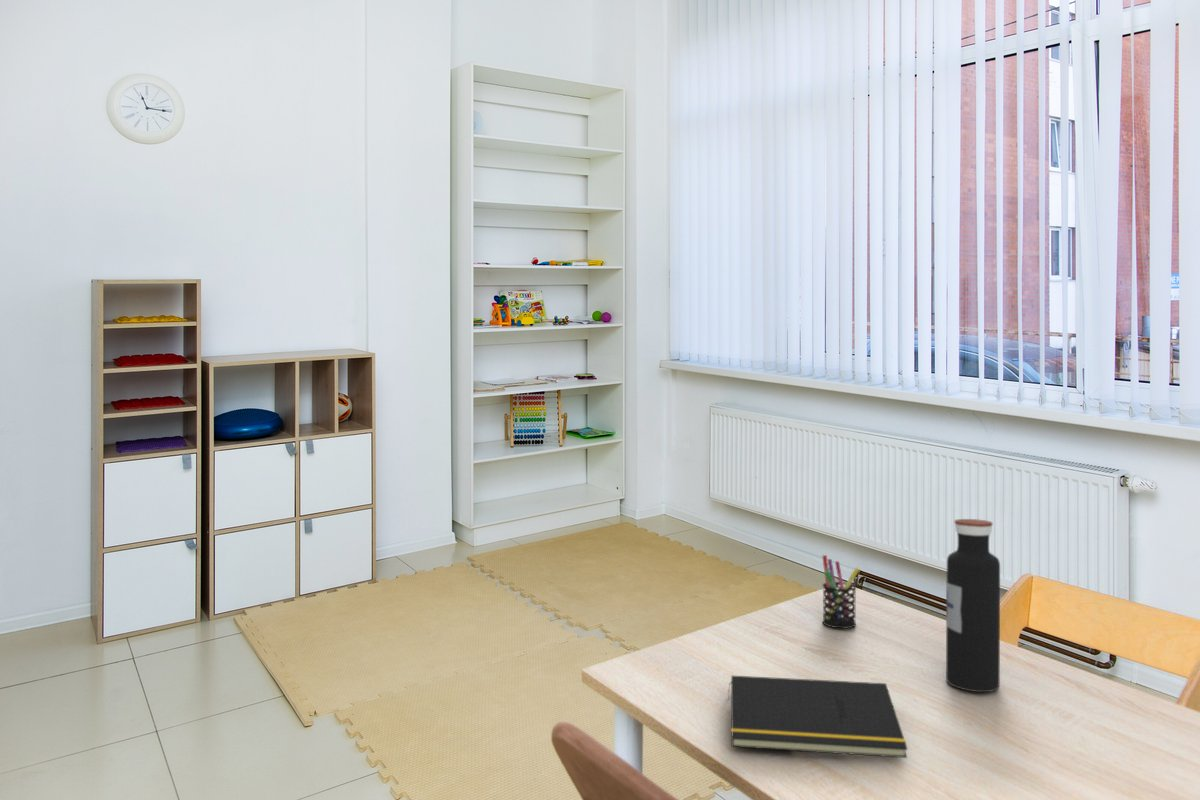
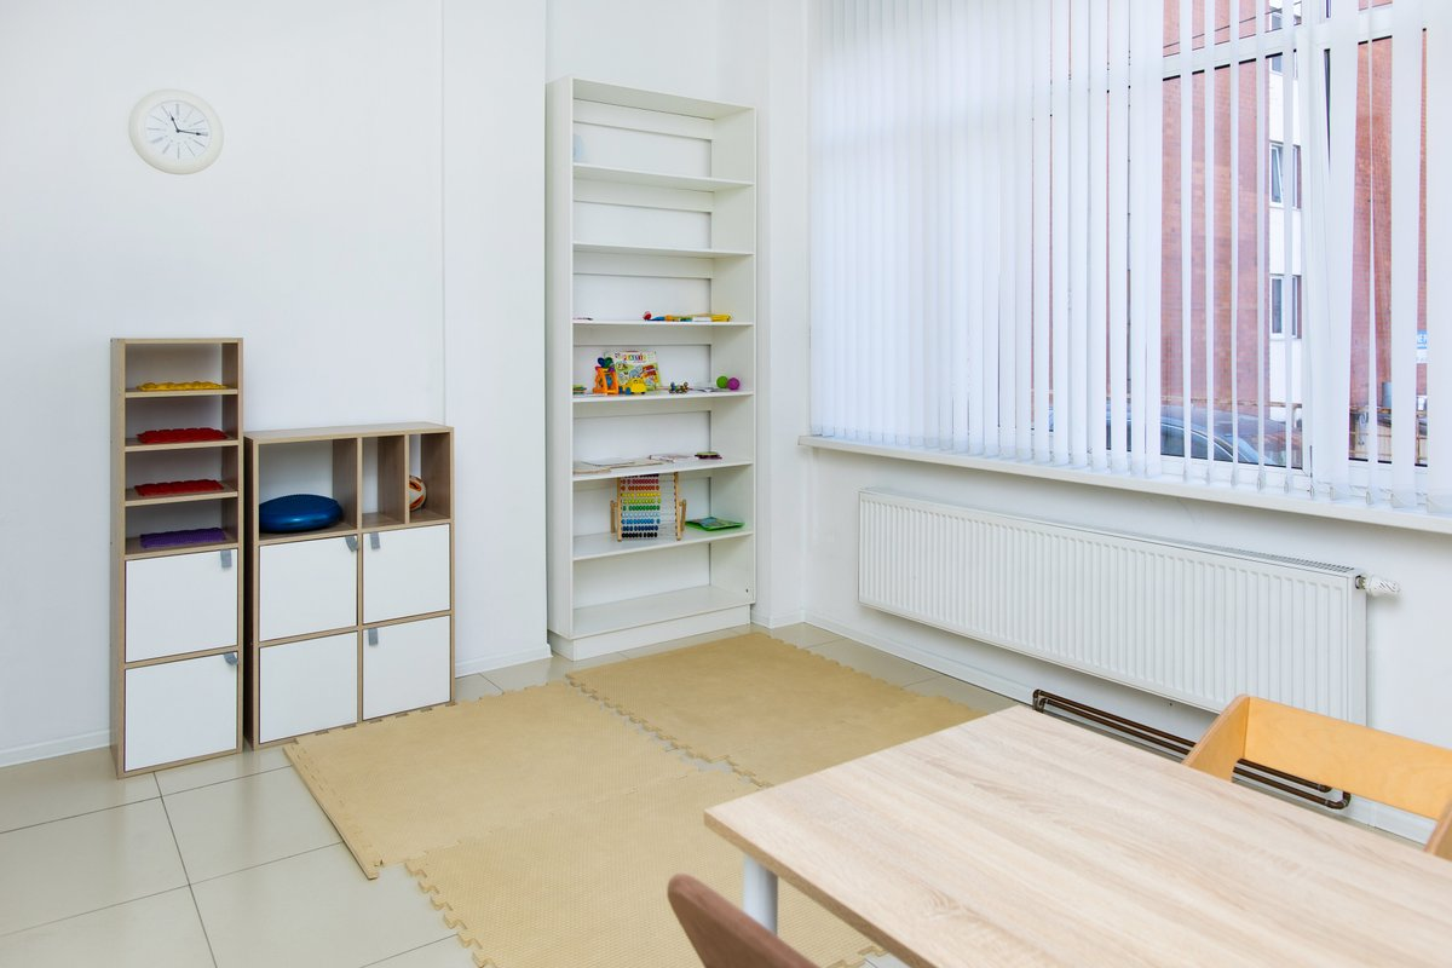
- water bottle (972, 602)
- notepad (812, 713)
- pen holder (835, 590)
